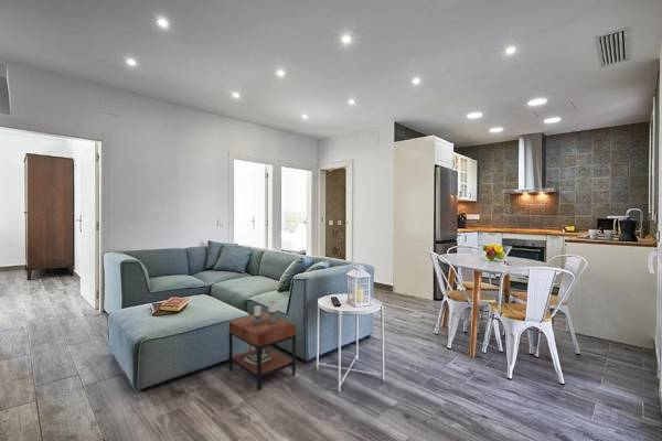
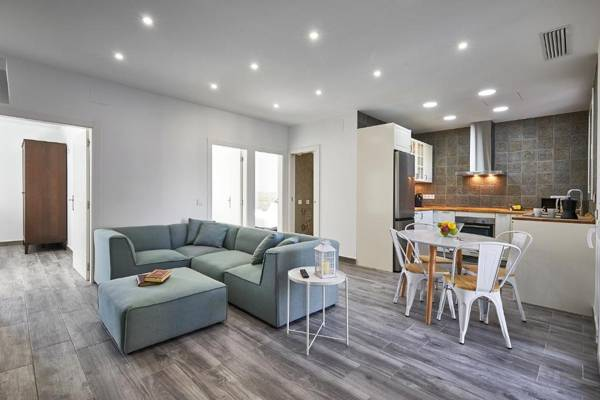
- side table (261, 337)
